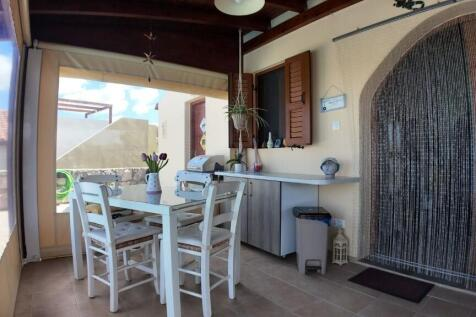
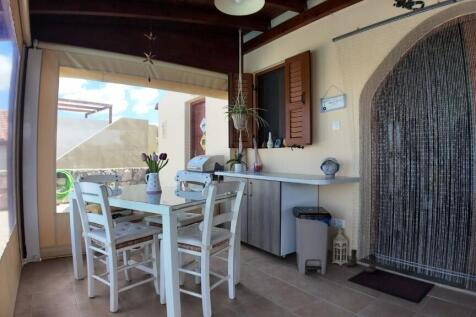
+ boots (356, 260)
